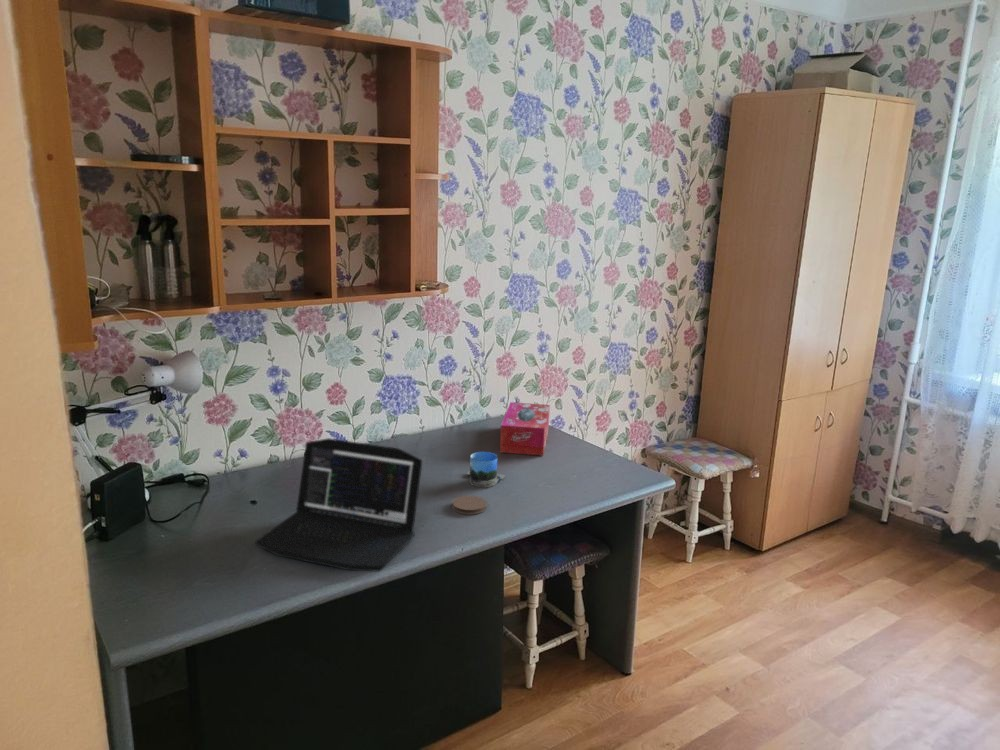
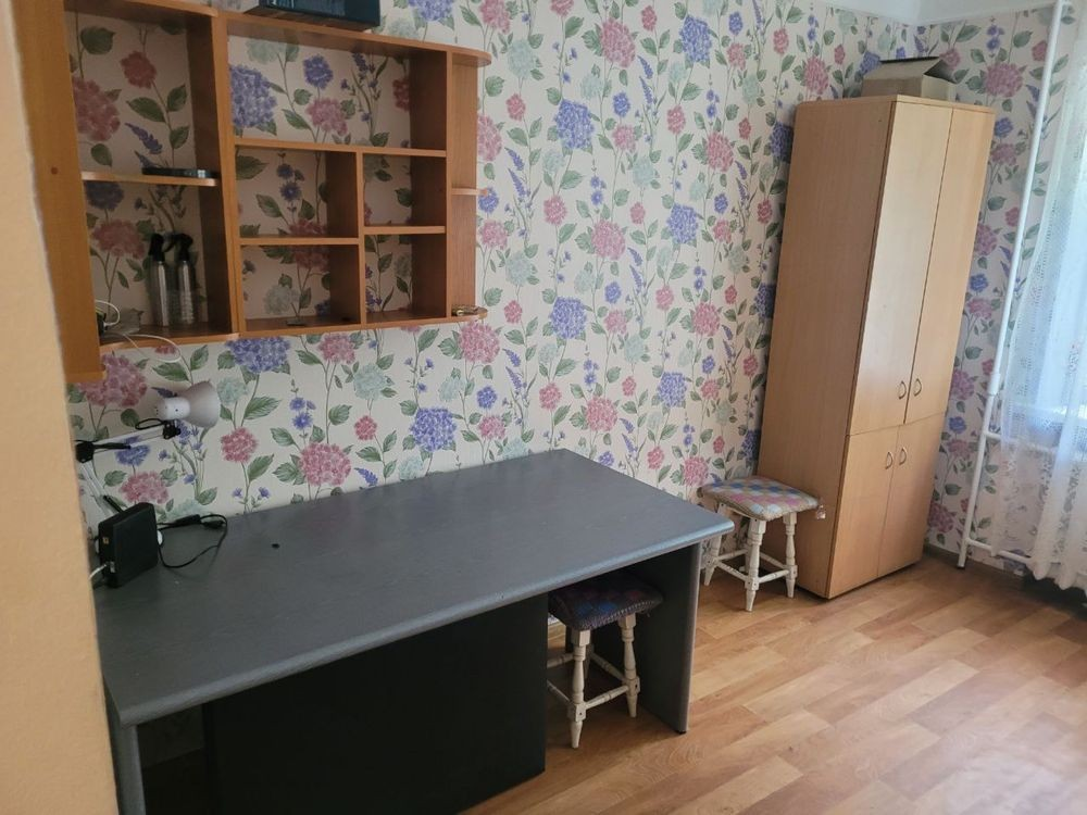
- coaster (469, 504)
- tissue box (525, 427)
- laptop (339, 500)
- mug (482, 468)
